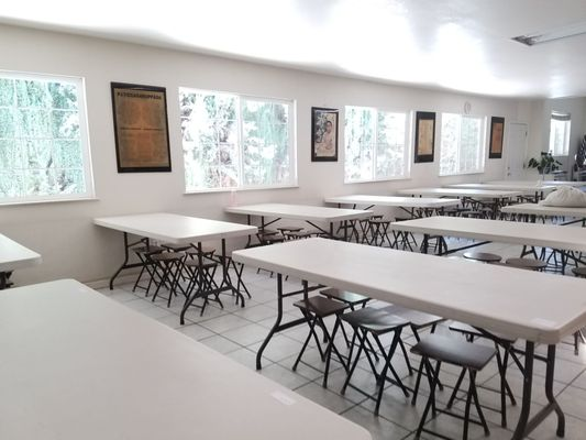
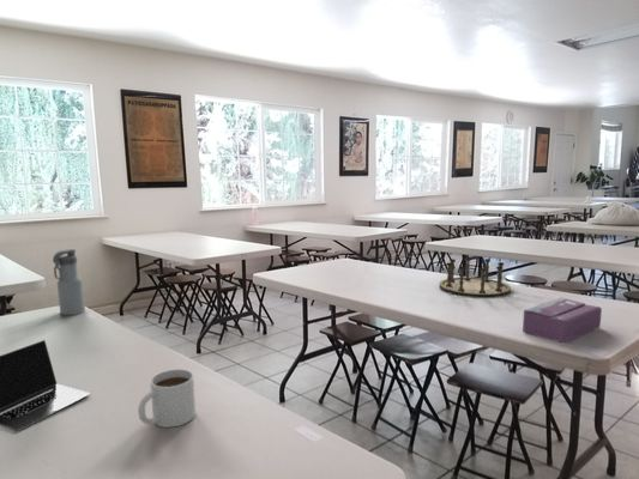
+ tissue box (562, 319)
+ water bottle (68, 281)
+ board game (474, 278)
+ laptop (53, 370)
+ mug (165, 400)
